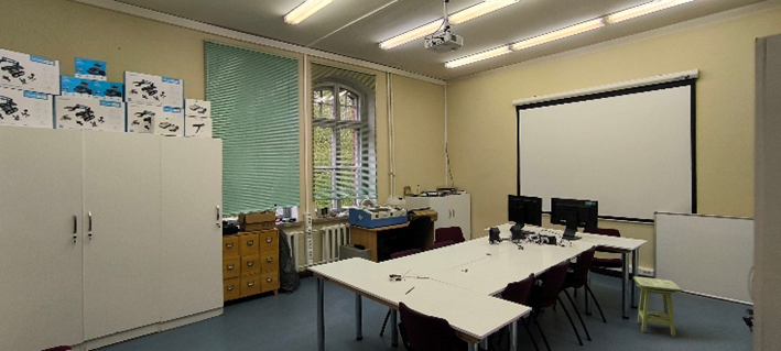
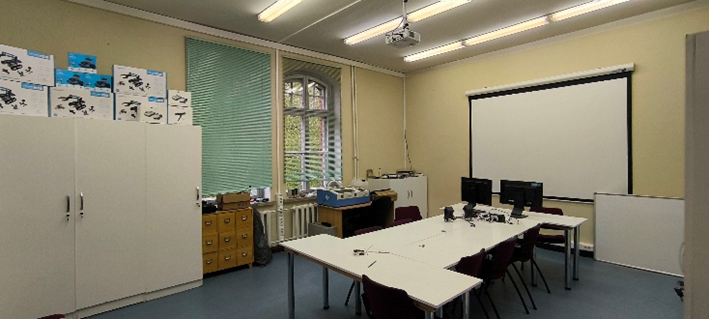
- side table (657, 311)
